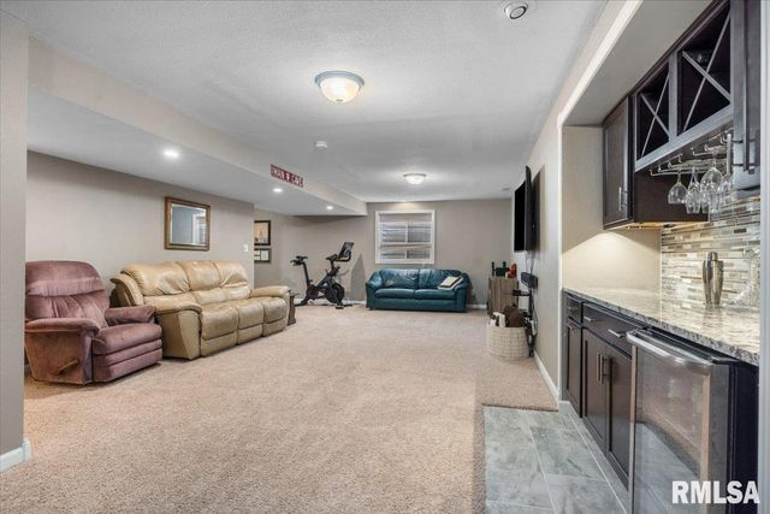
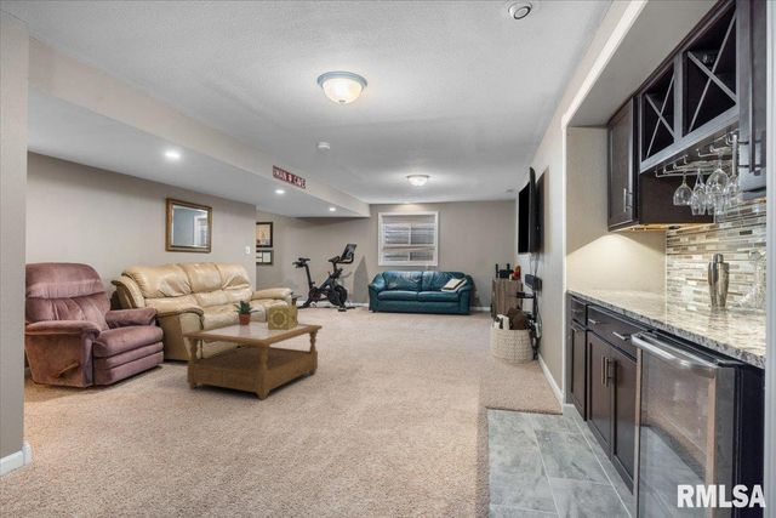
+ potted plant (245, 312)
+ coffee table (256, 354)
+ decorative box (283, 317)
